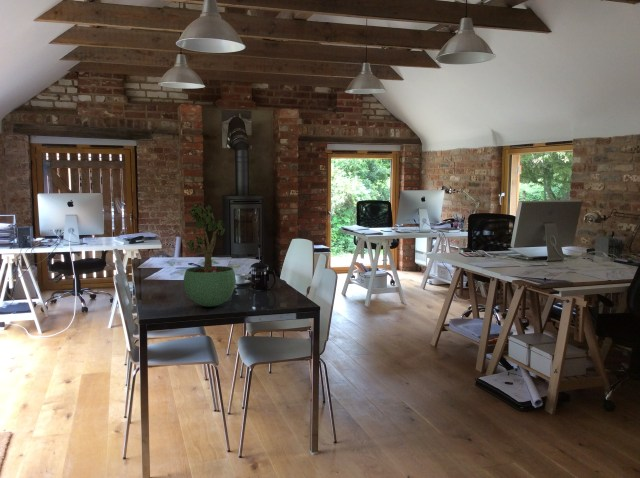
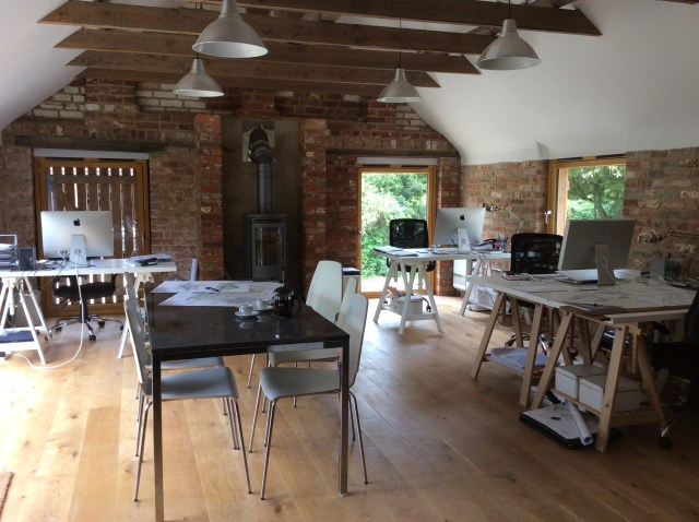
- potted plant (210, 255)
